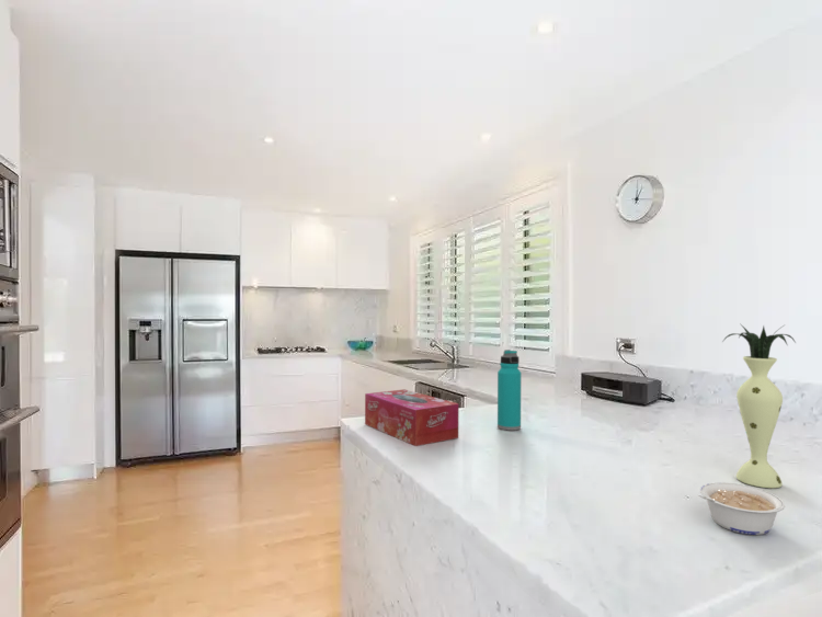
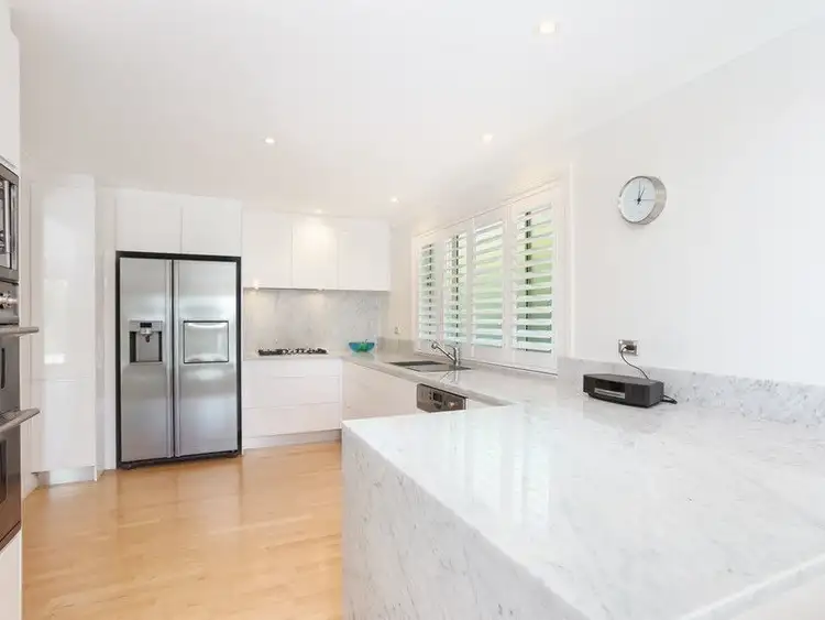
- legume (740, 507)
- tissue box (409, 414)
- vase (758, 402)
- water bottle (509, 388)
